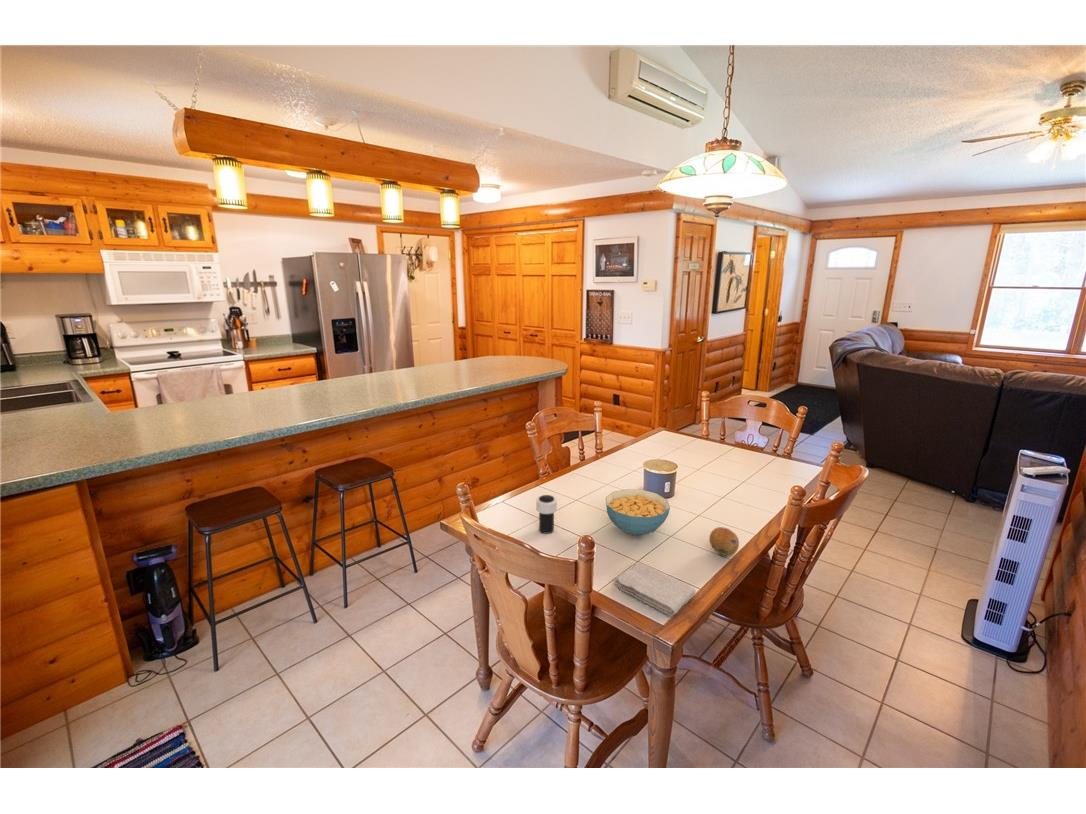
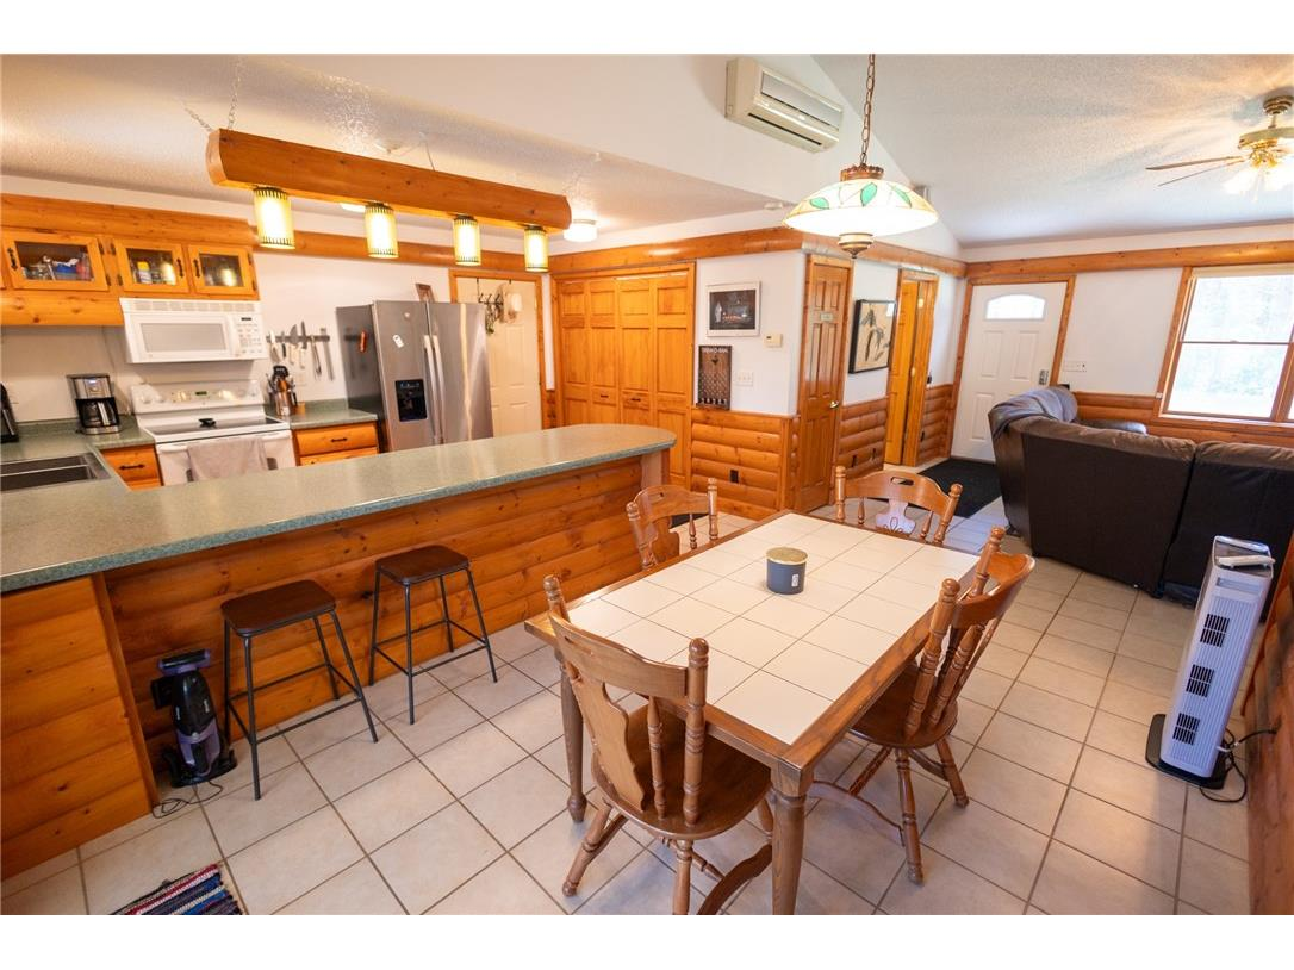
- cup (546, 514)
- fruit (723, 541)
- washcloth (653, 586)
- cereal bowl (636, 516)
